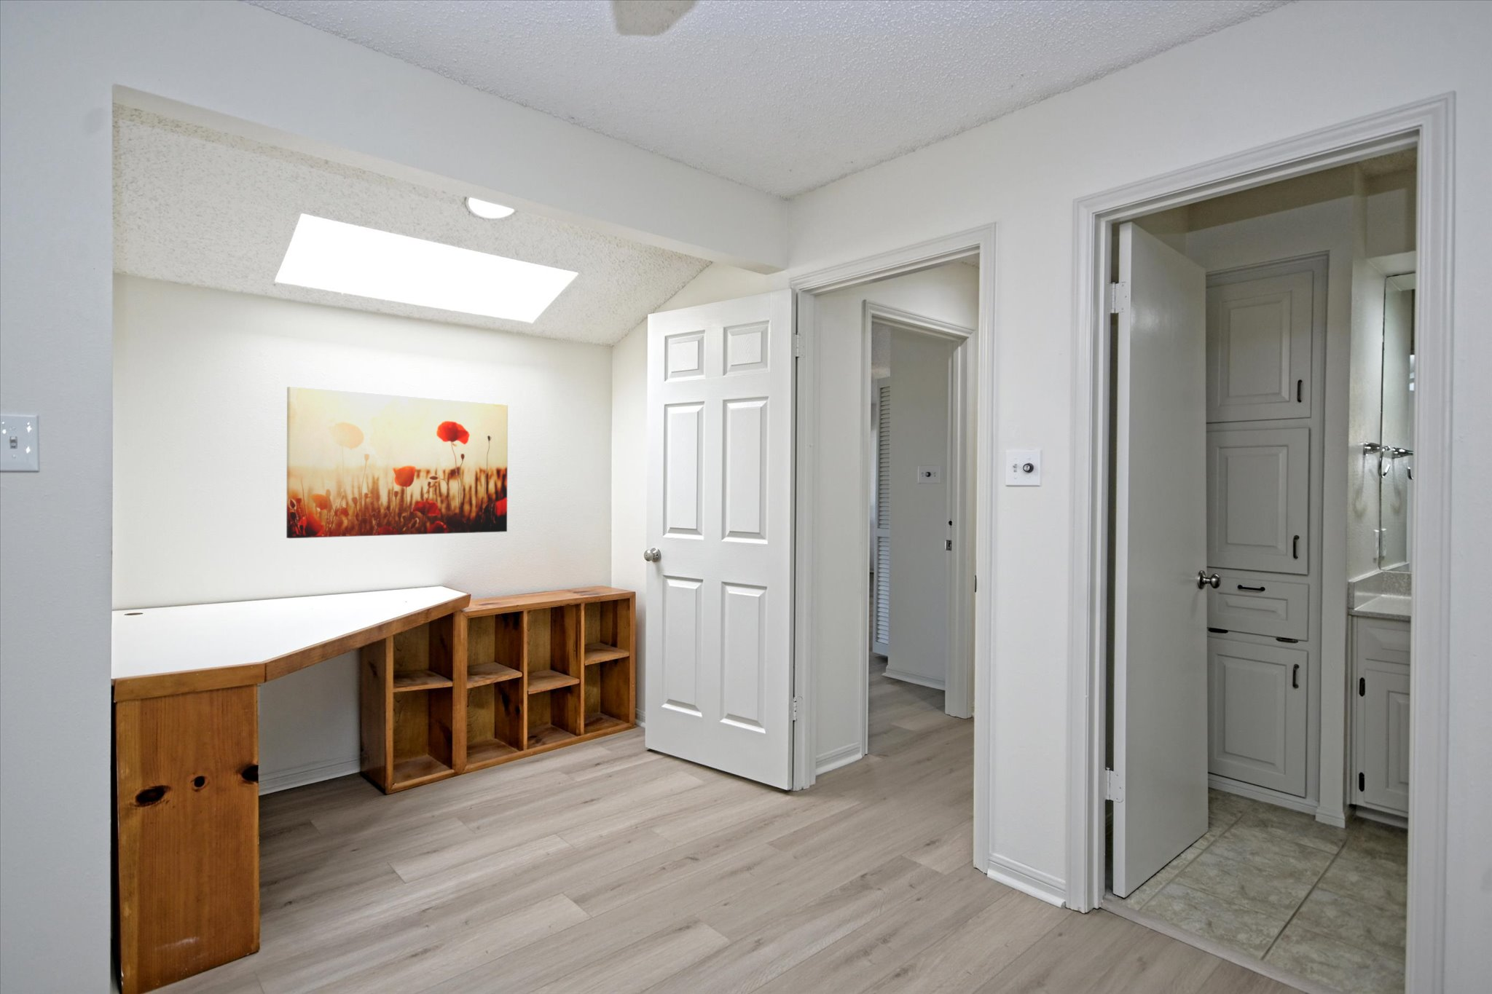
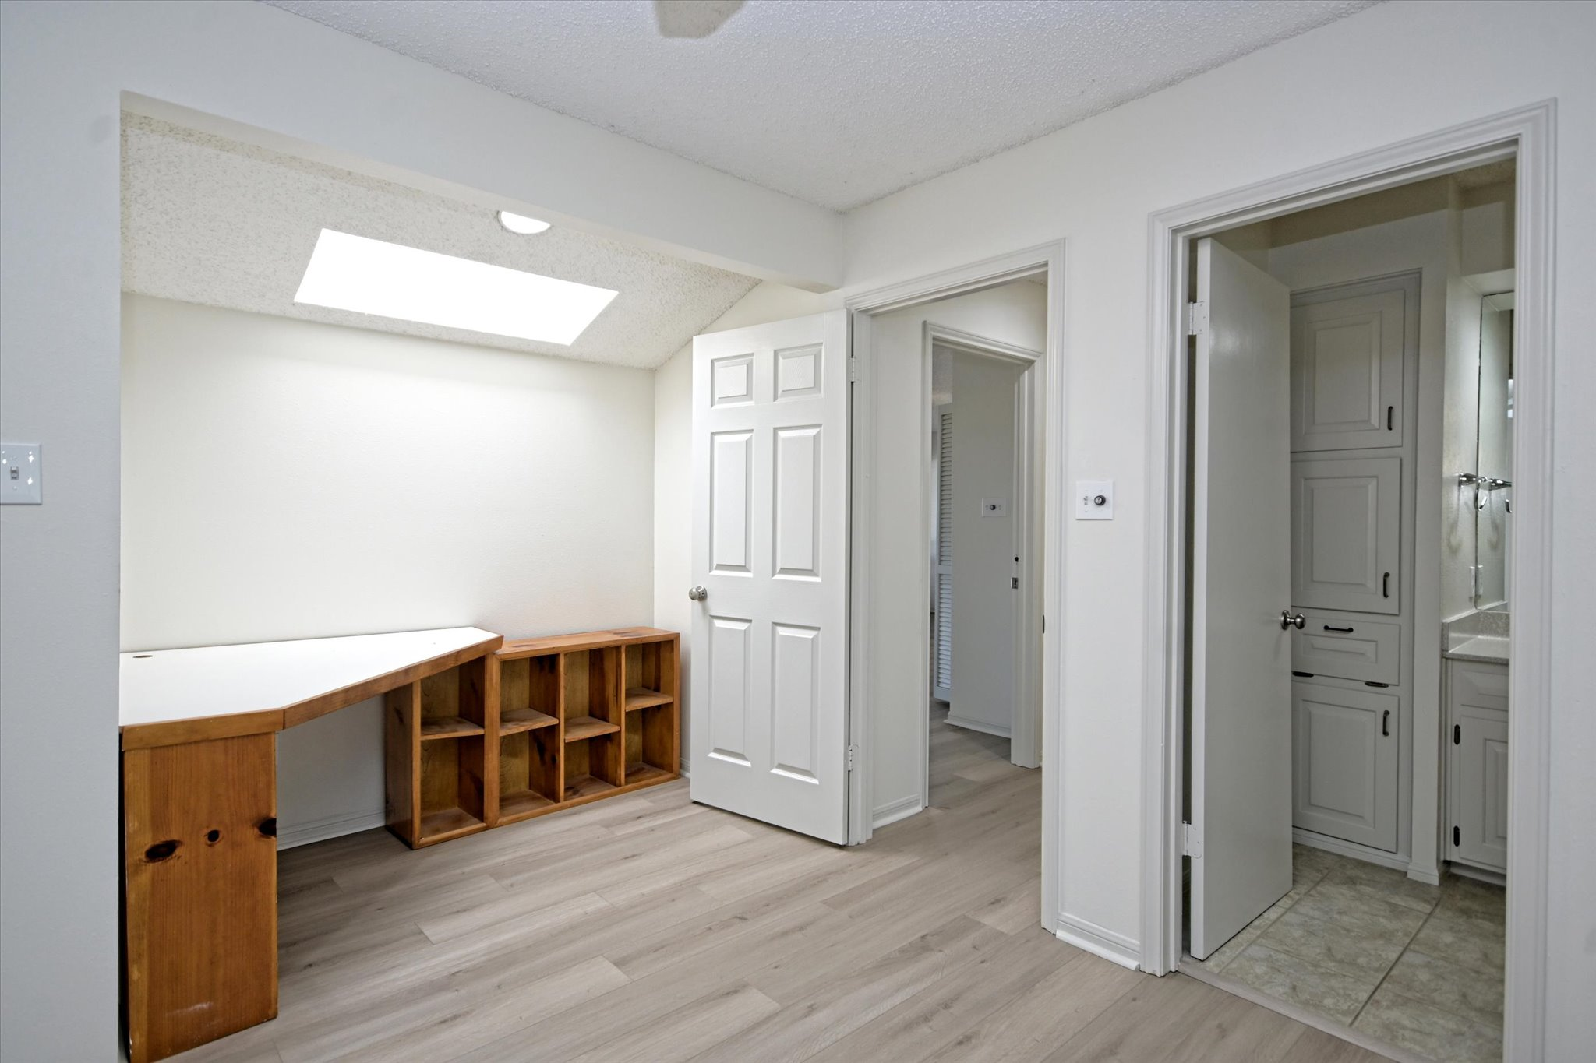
- wall art (406, 465)
